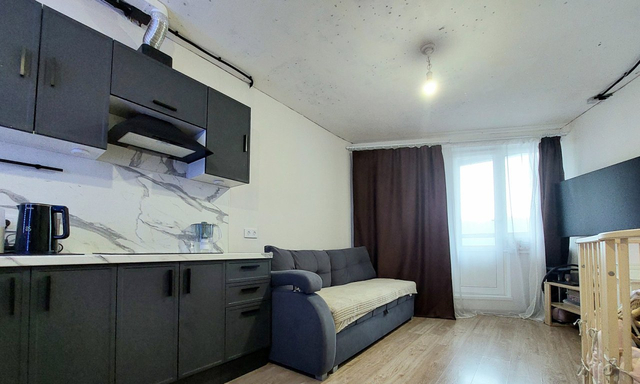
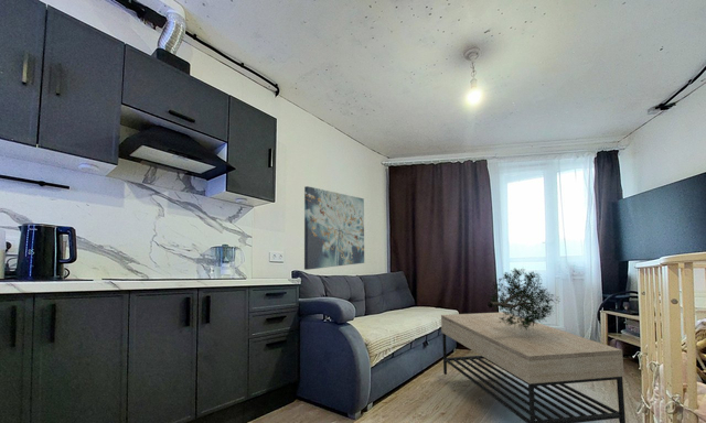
+ coffee table (515, 364)
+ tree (516, 299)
+ wall art (338, 229)
